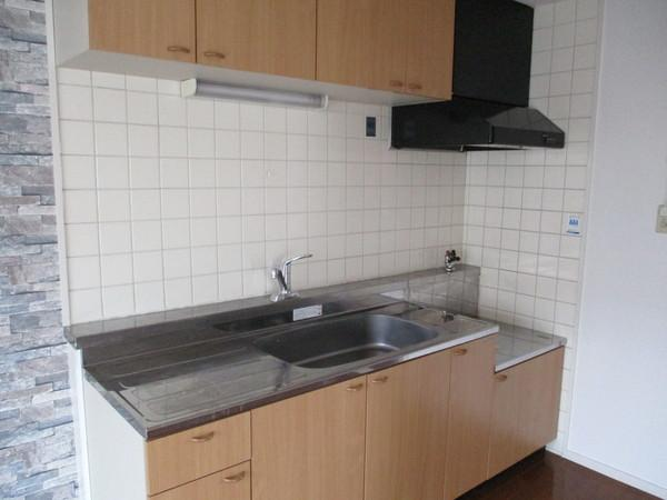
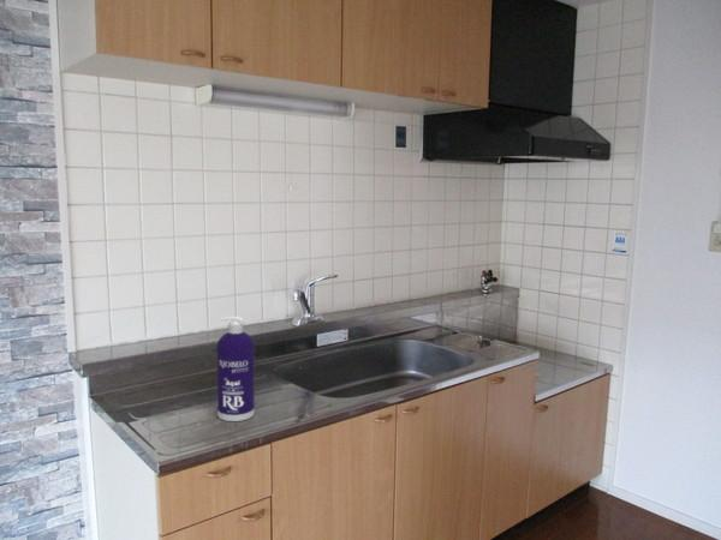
+ spray bottle (236, 366)
